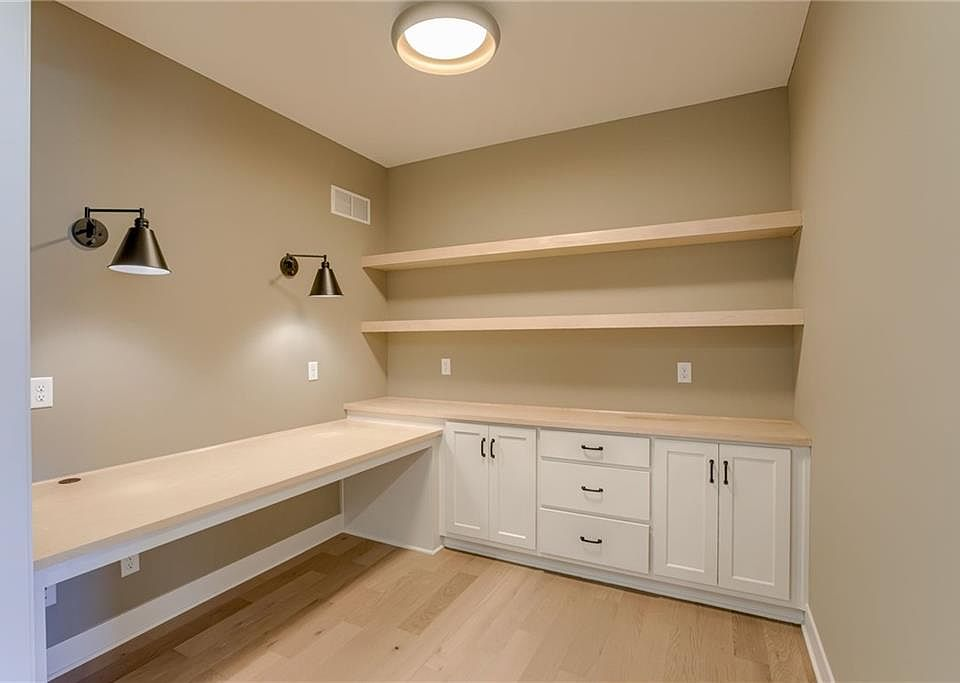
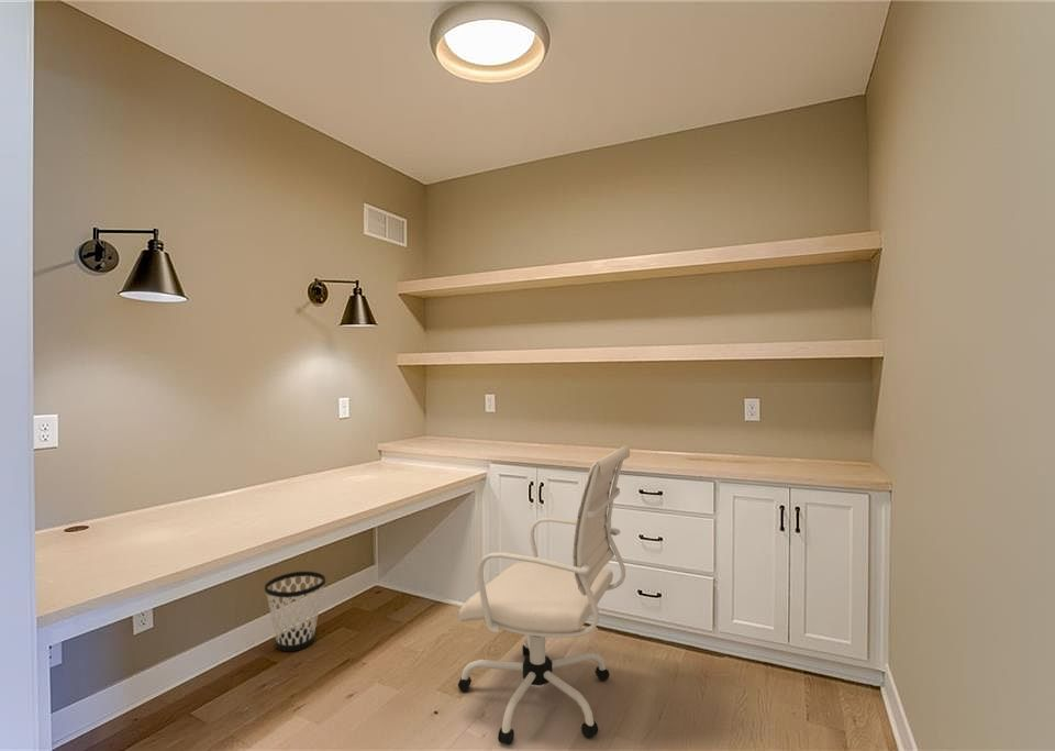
+ wastebasket (296, 611)
+ office chair (538, 572)
